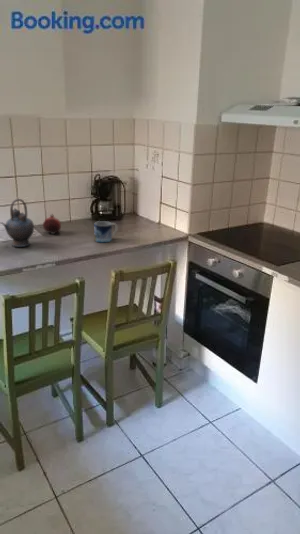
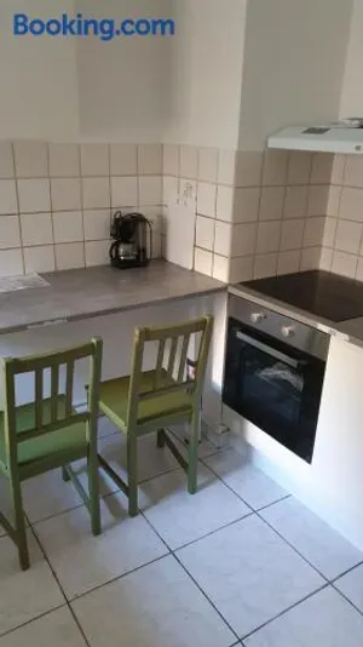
- mug (106, 231)
- teapot (16, 222)
- fruit (51, 223)
